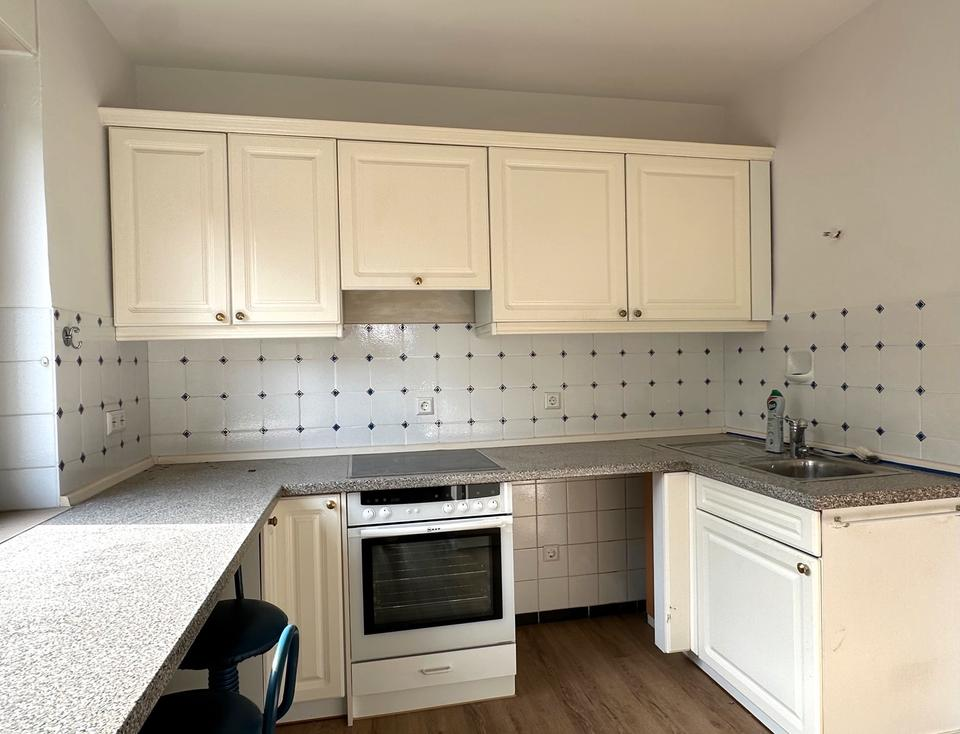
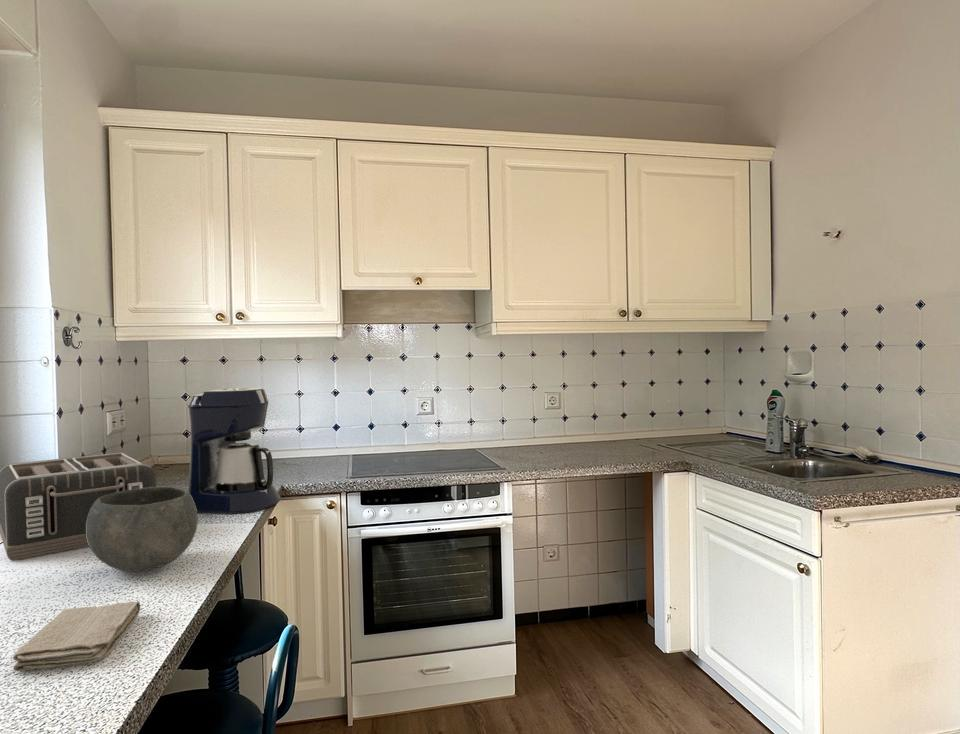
+ bowl (144, 530)
+ toaster (78, 499)
+ washcloth (82, 631)
+ coffee maker (232, 446)
